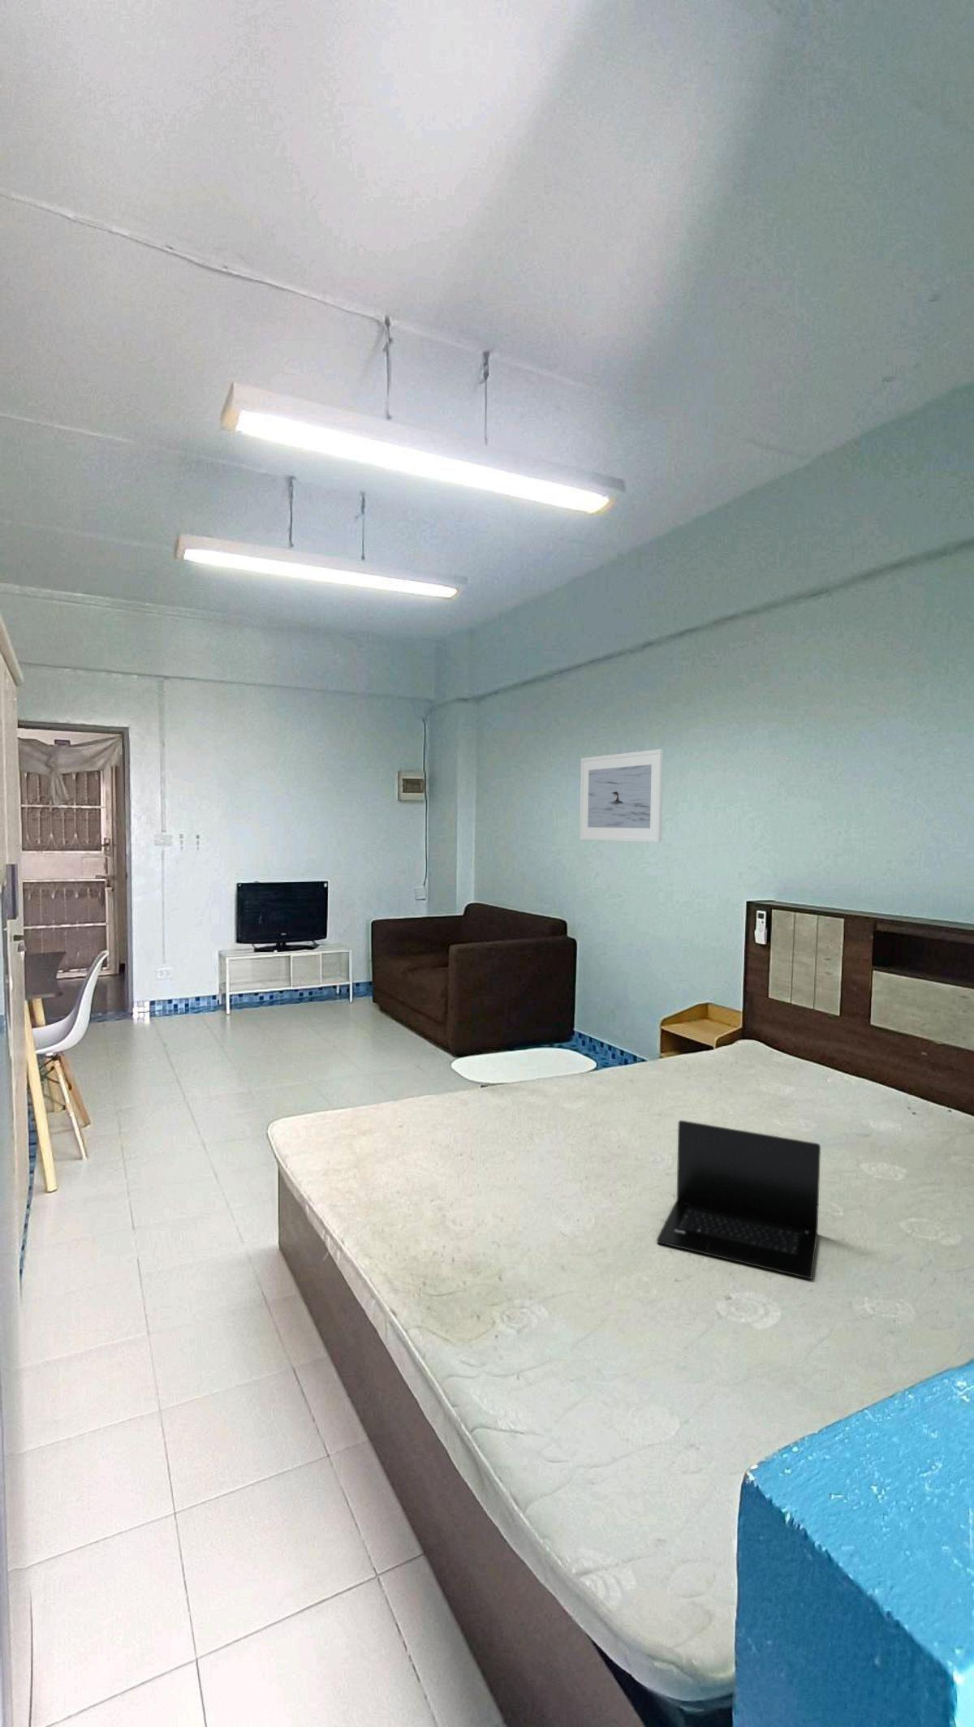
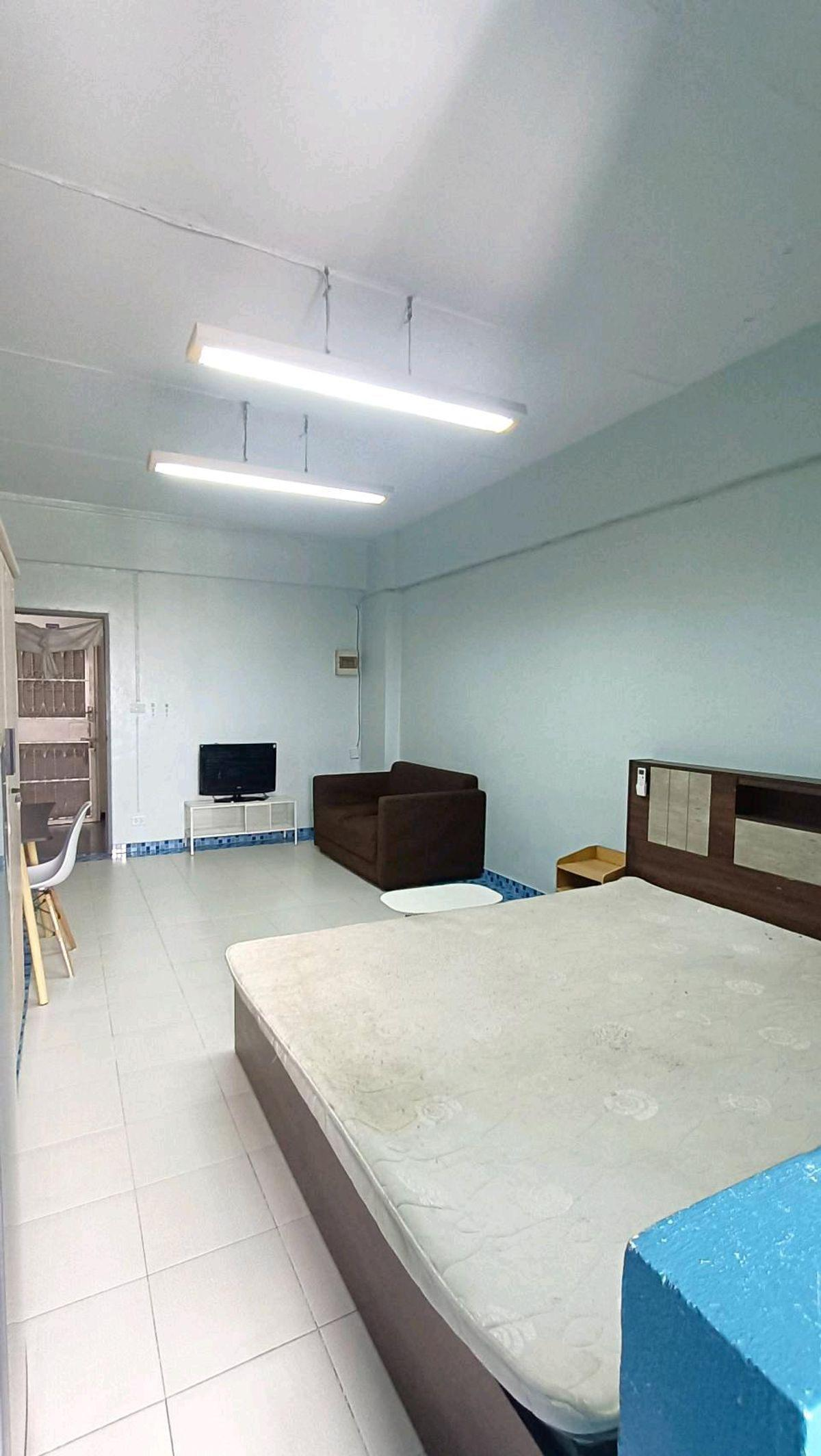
- laptop (739, 1192)
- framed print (618, 797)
